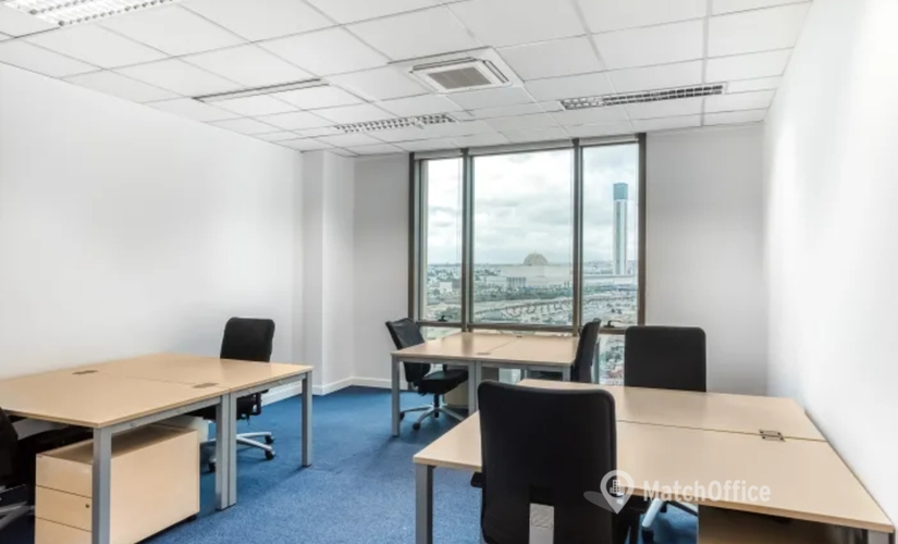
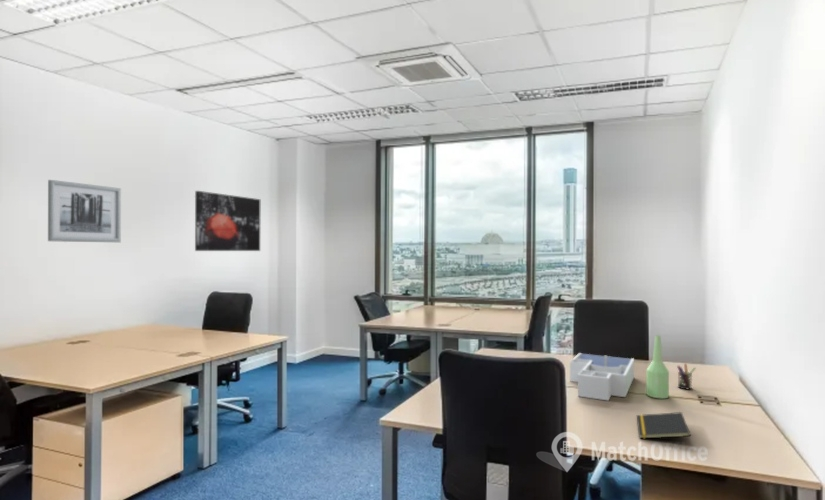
+ pen holder (686, 375)
+ desk organizer (598, 374)
+ bottle (657, 365)
+ notepad (661, 424)
+ wall art (86, 213)
+ wall art (230, 223)
